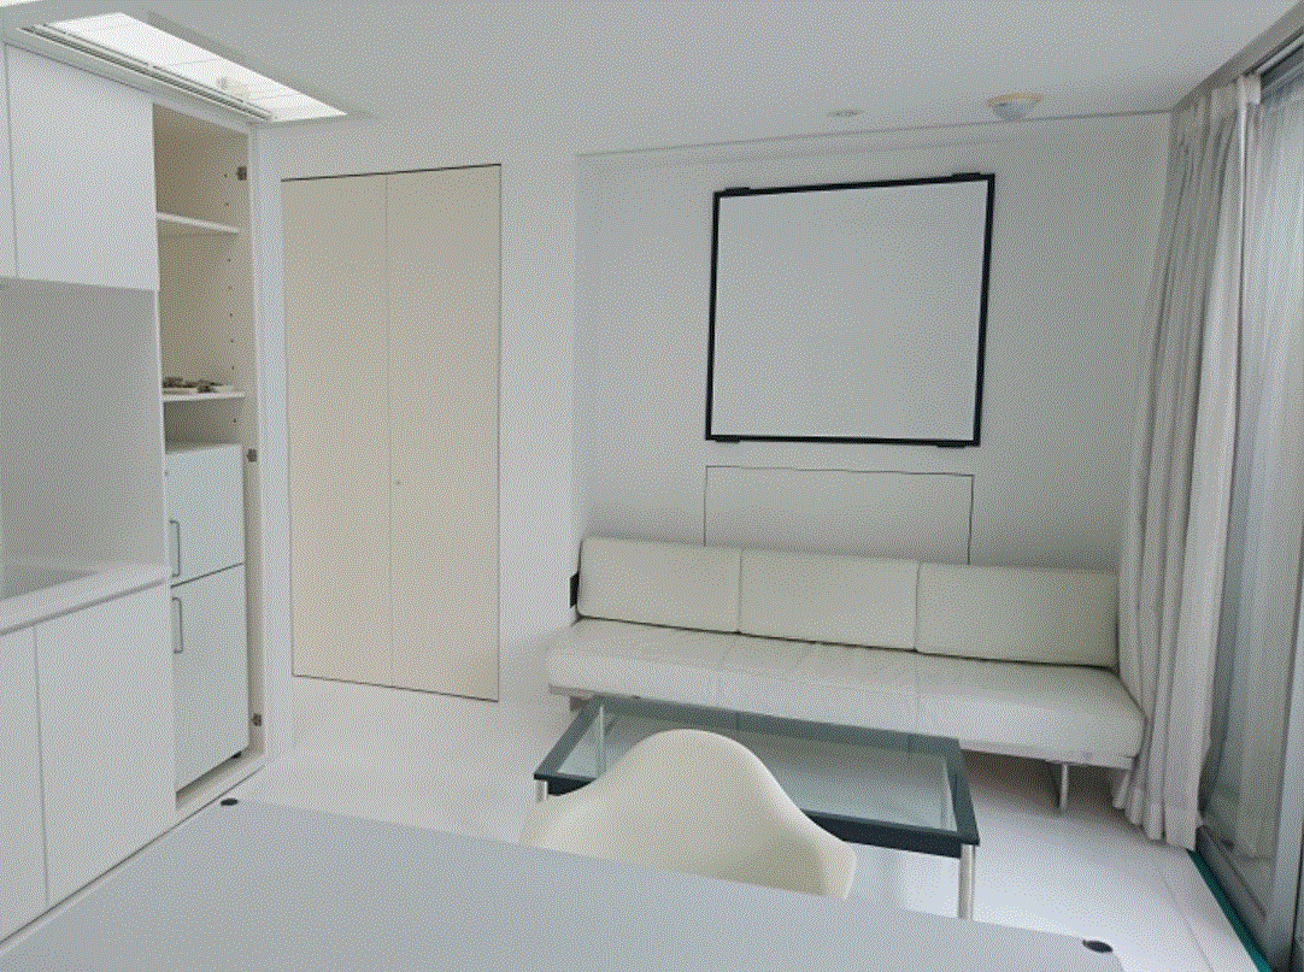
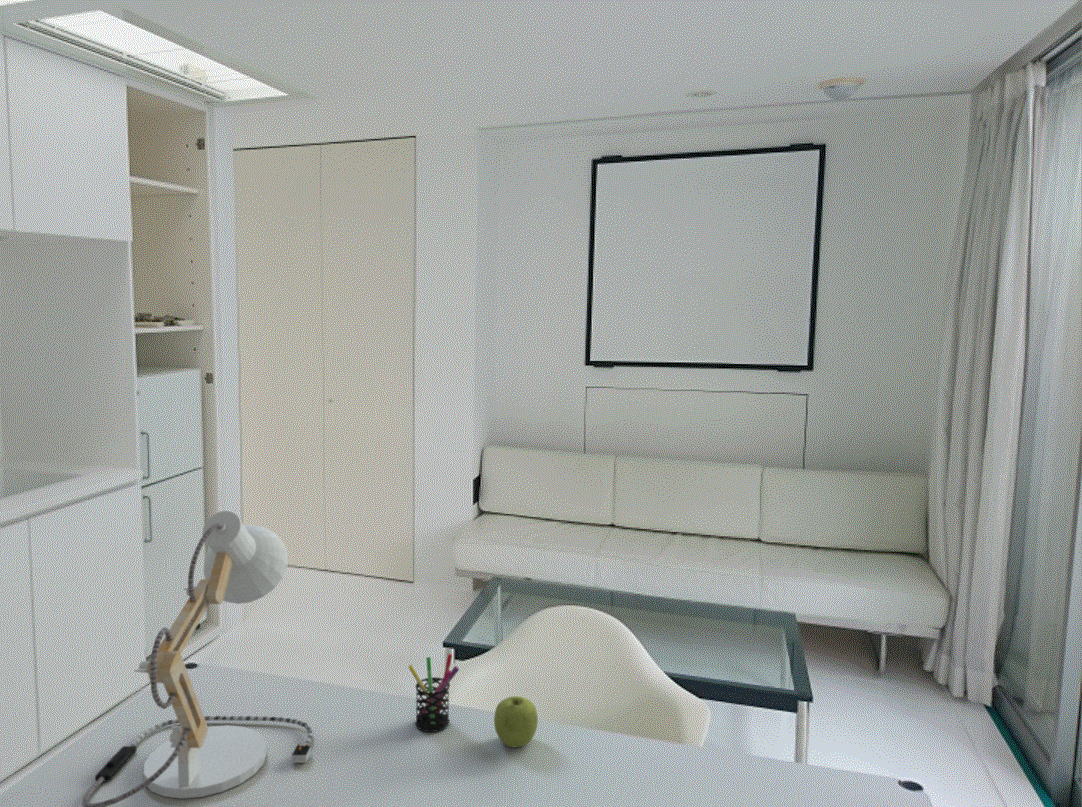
+ pen holder (433, 688)
+ desk lamp (191, 635)
+ fruit (516, 719)
